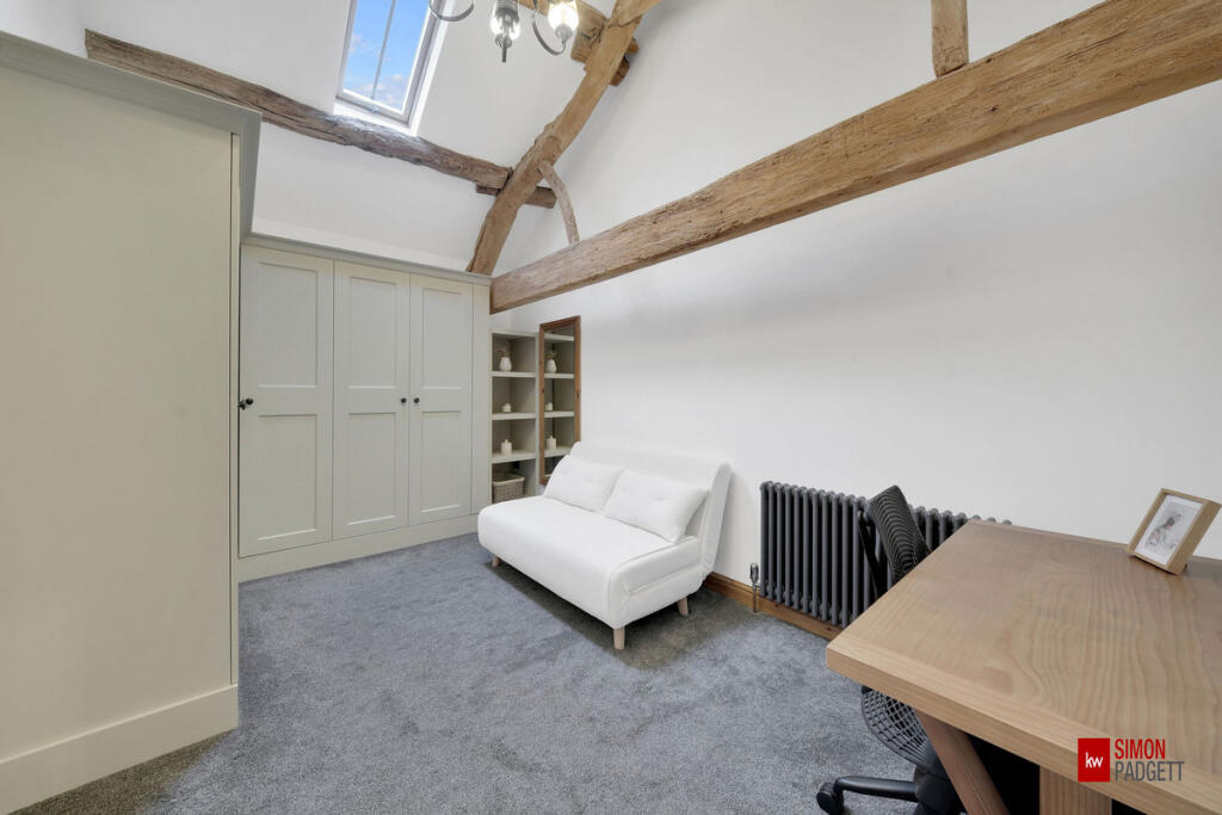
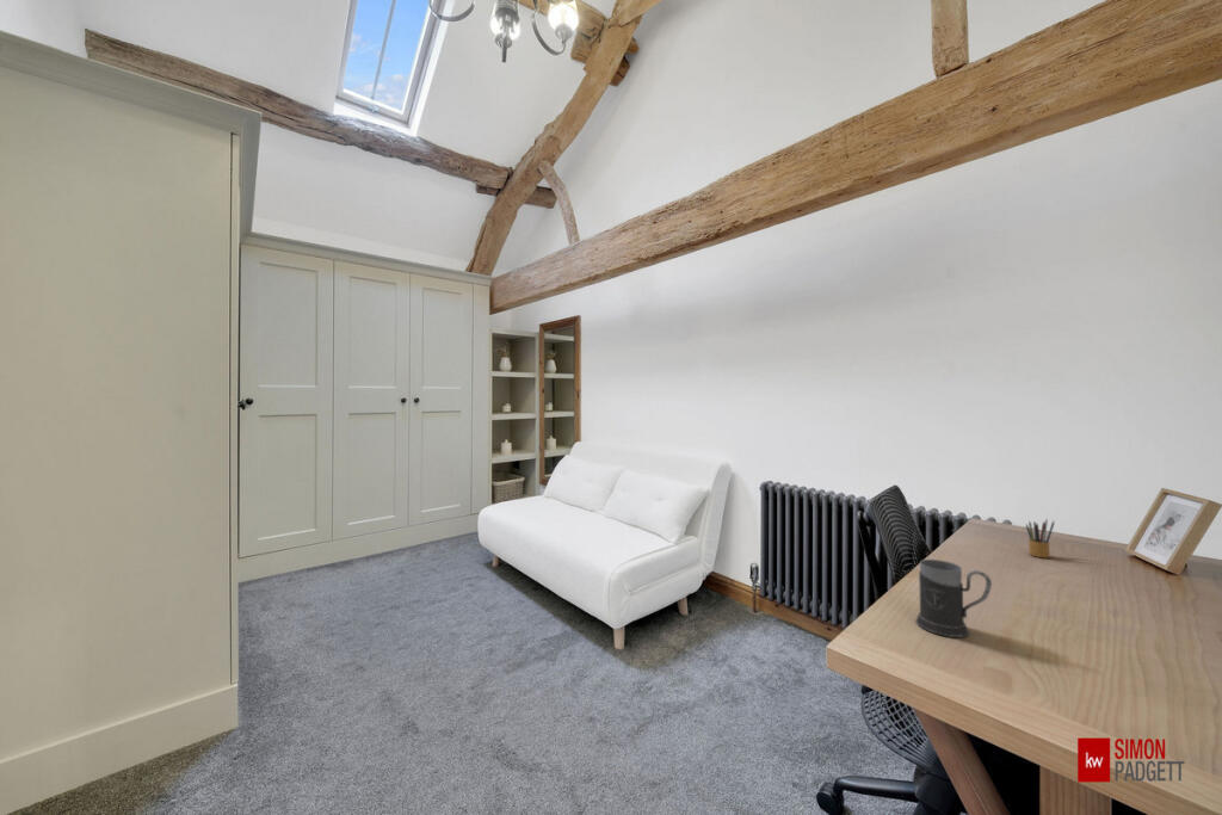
+ pencil box (1038, 537)
+ mug (951, 597)
